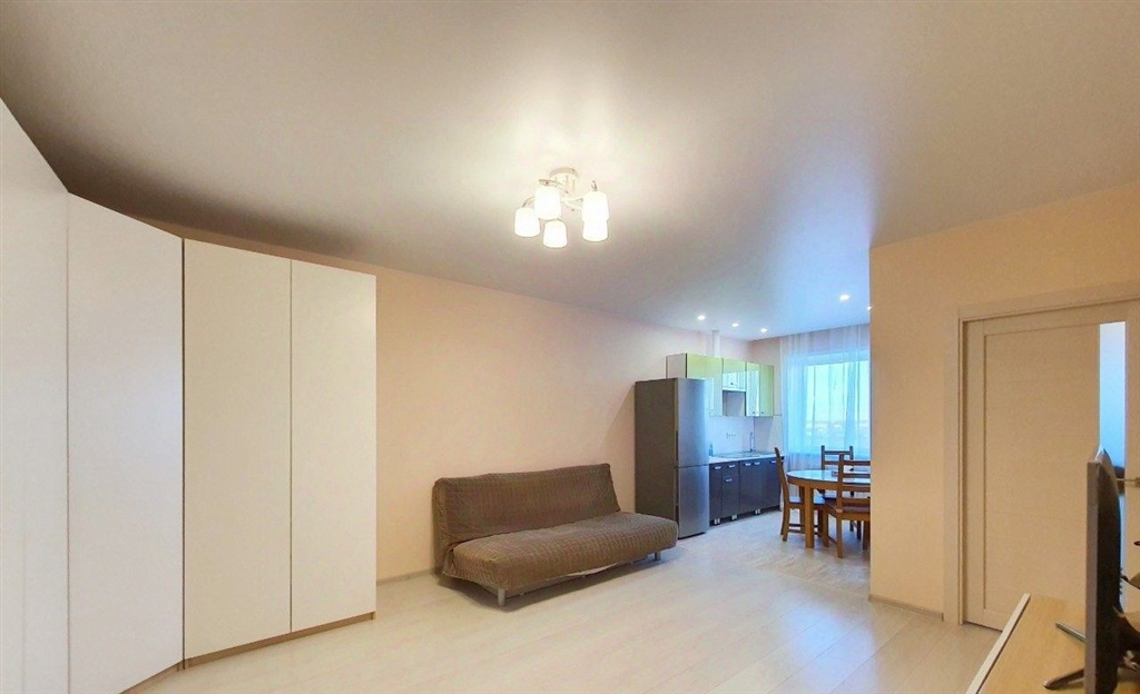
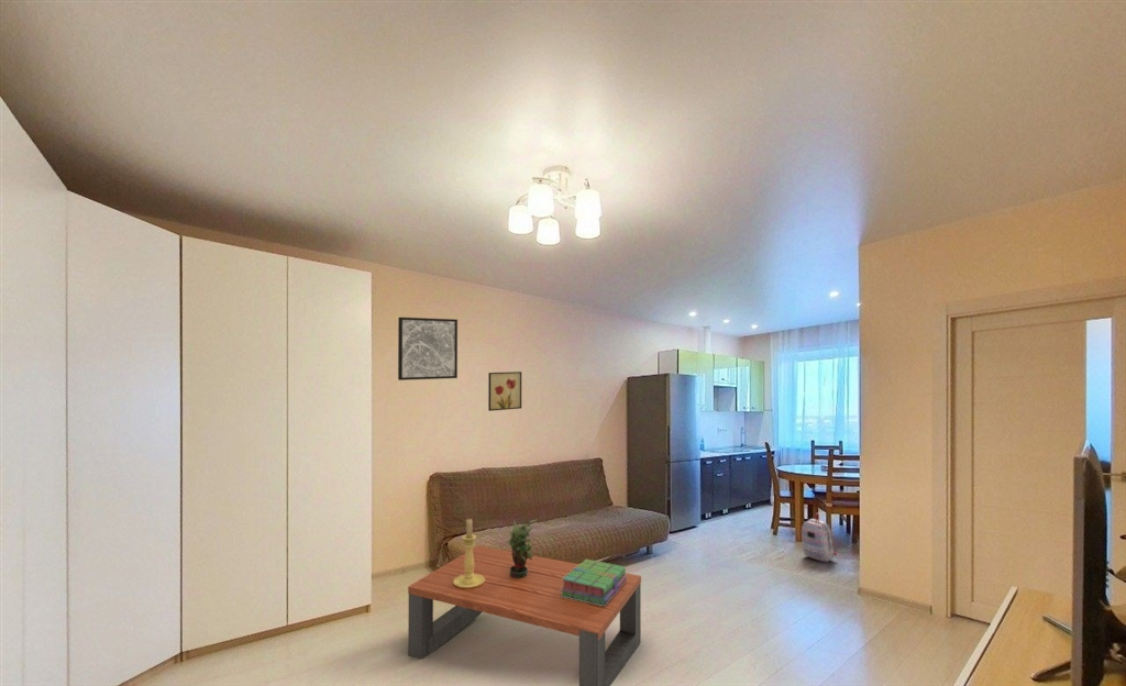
+ backpack (818, 535)
+ wall art (505, 390)
+ candle holder (468, 550)
+ stack of books (594, 579)
+ wall art (428, 348)
+ coffee table (527, 615)
+ potted plant (522, 547)
